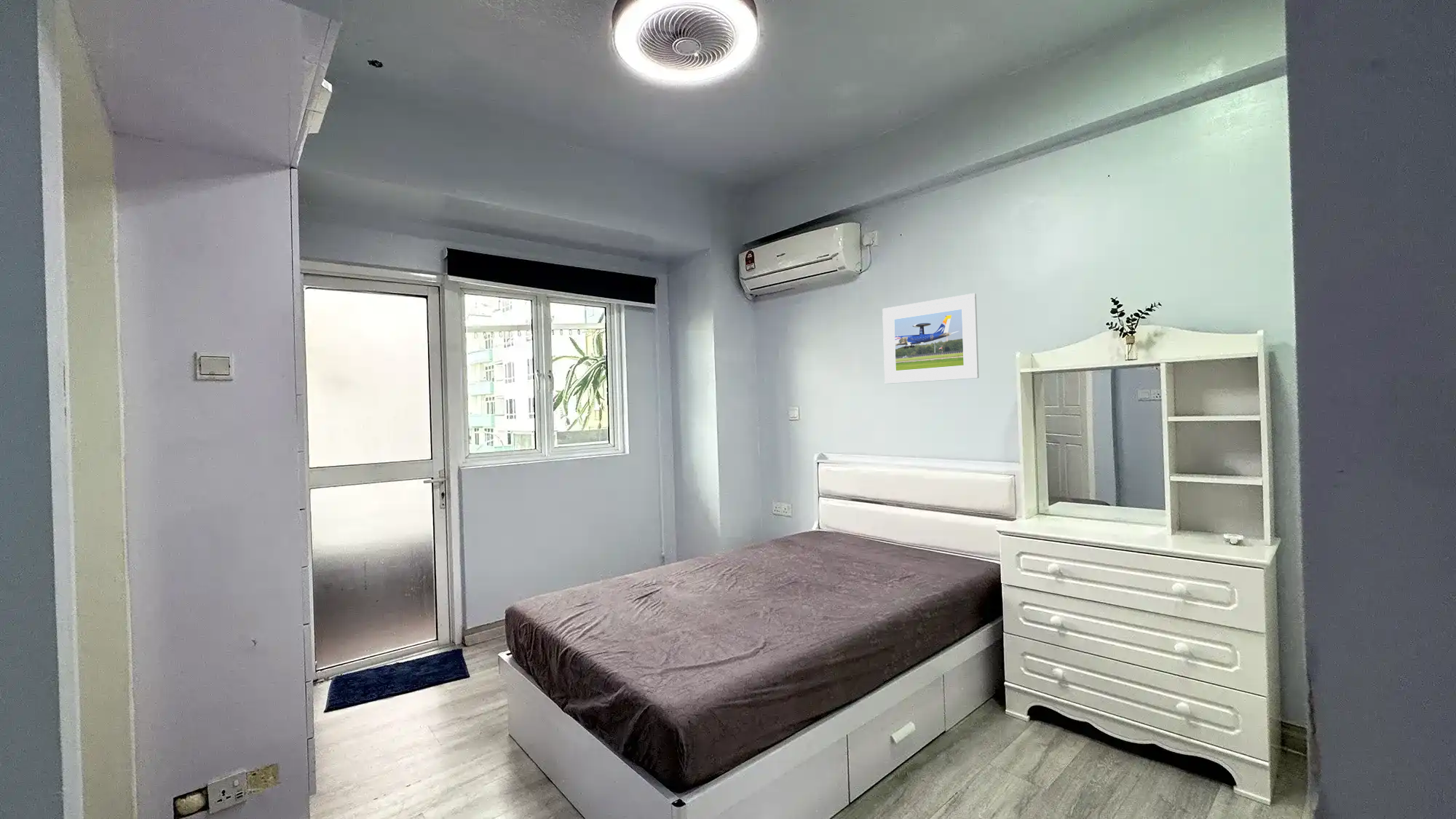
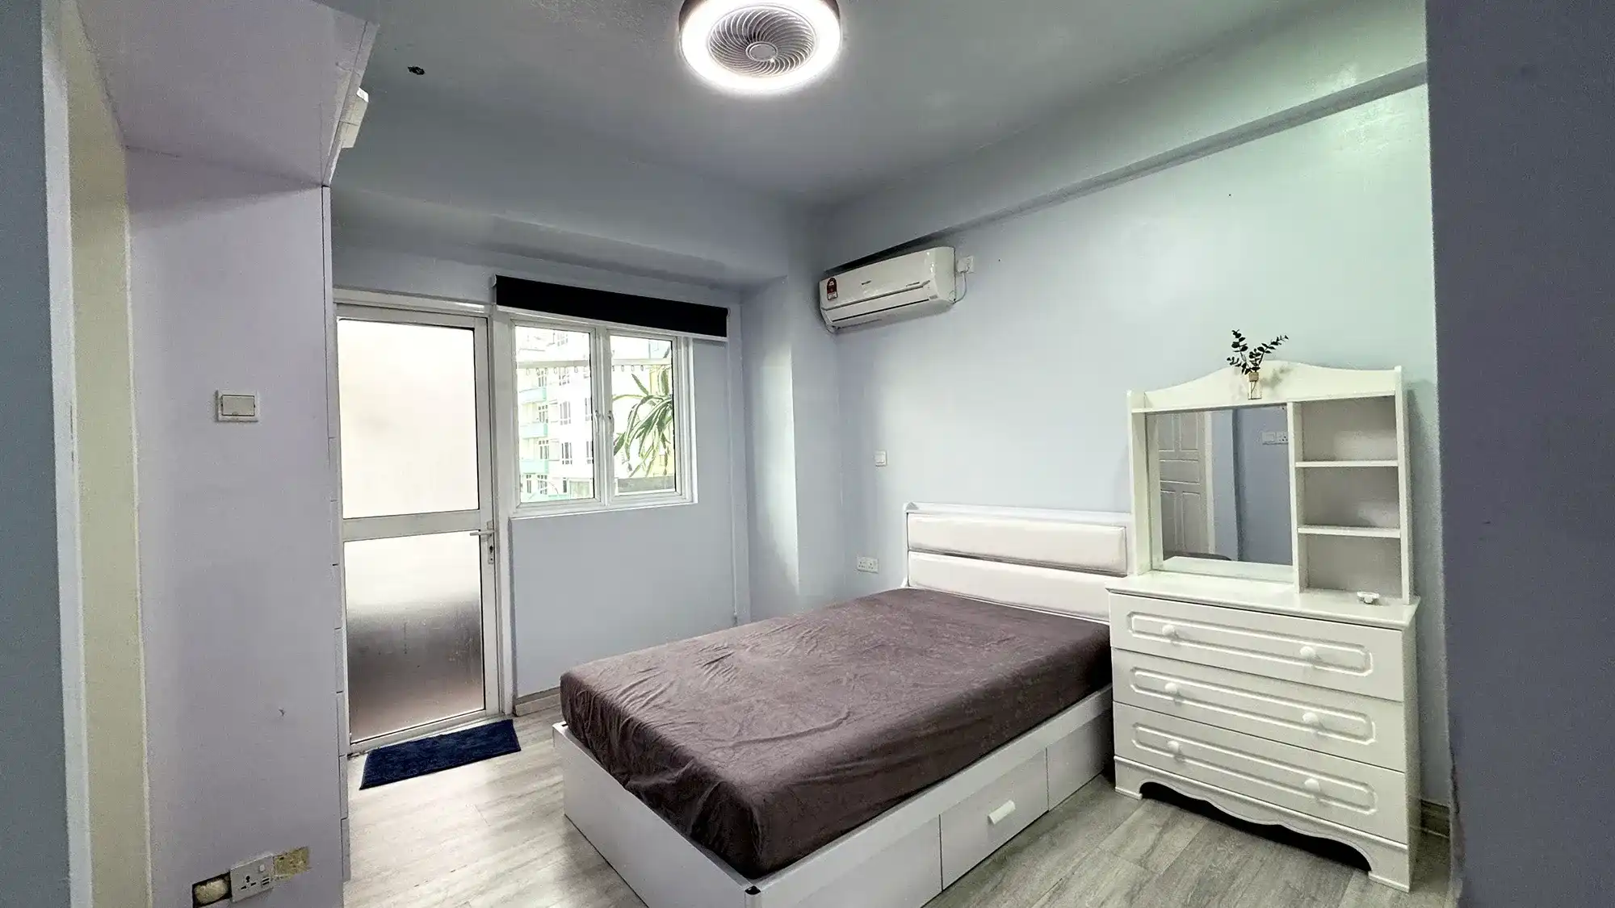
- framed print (927, 341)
